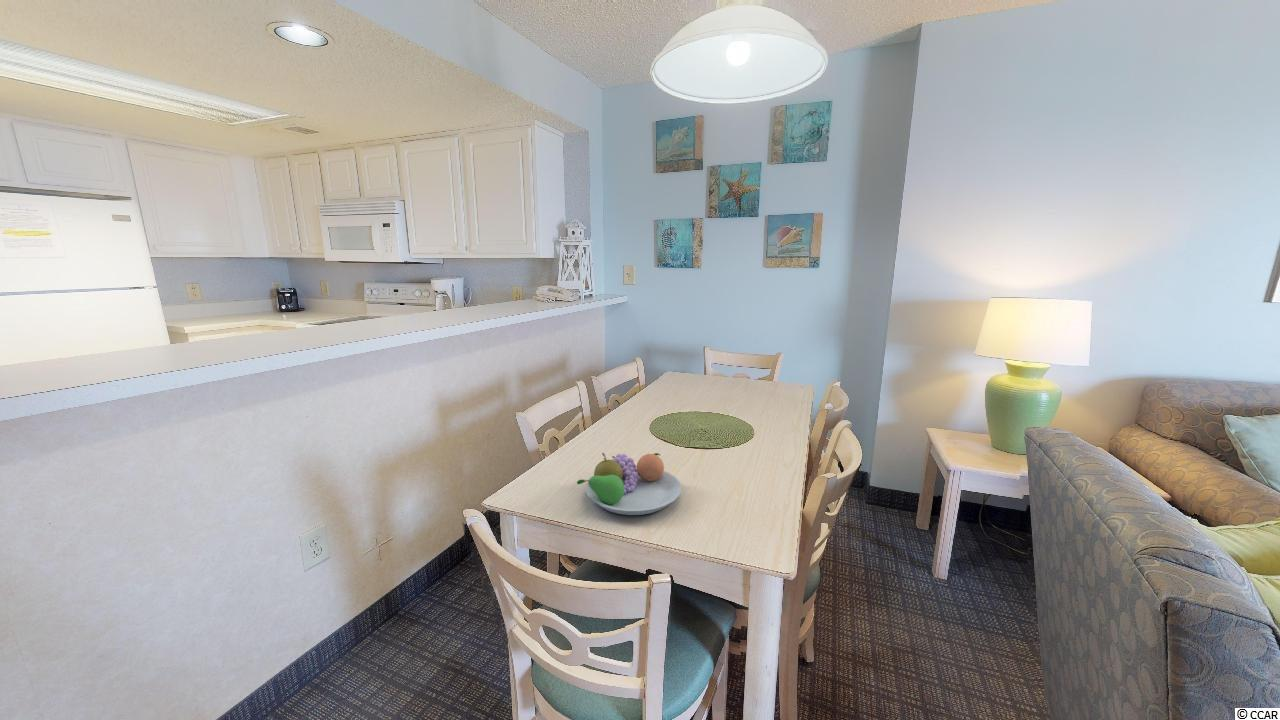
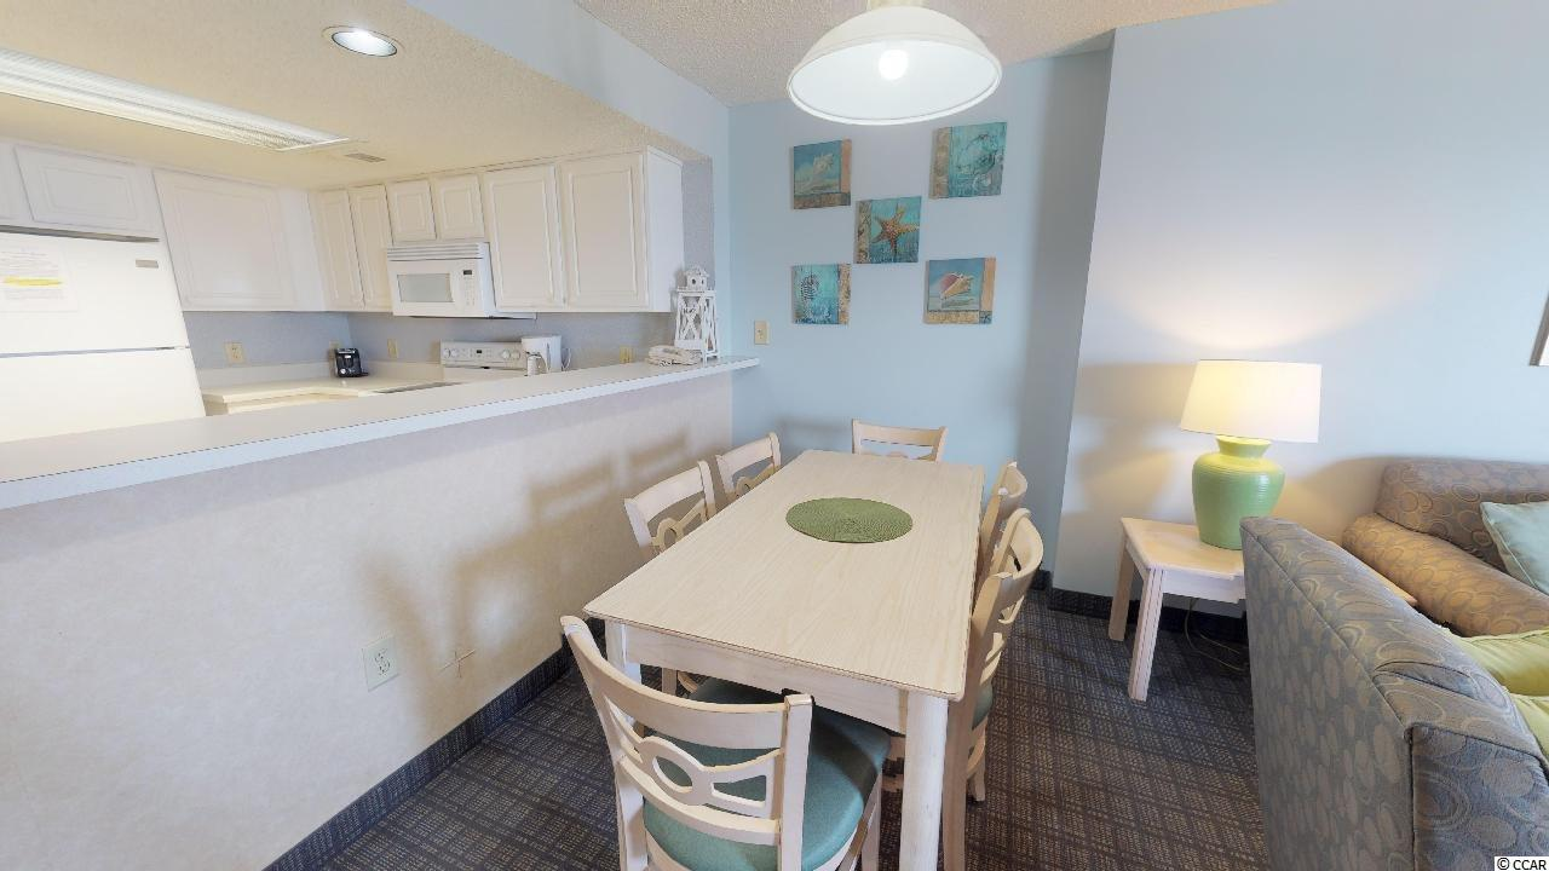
- fruit bowl (629, 477)
